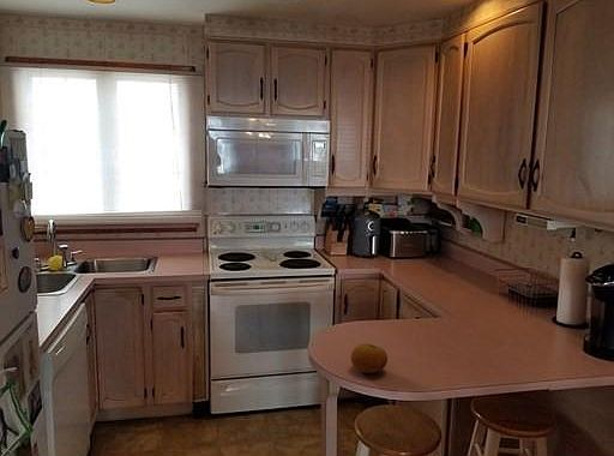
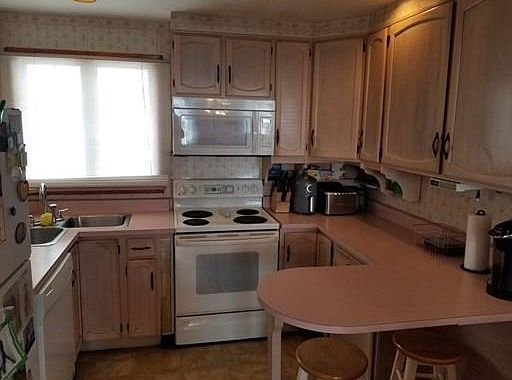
- fruit (368, 358)
